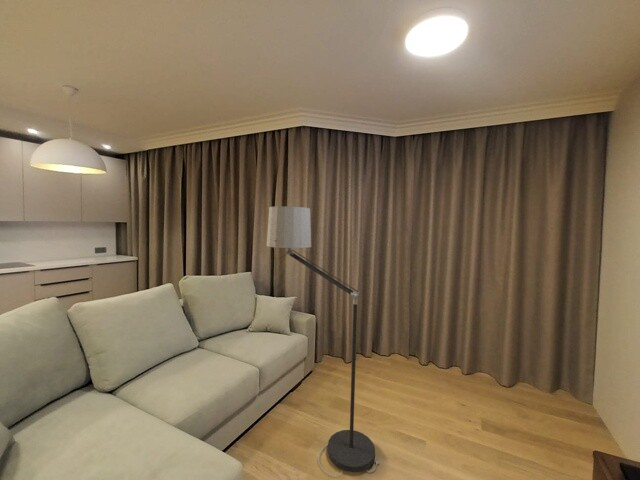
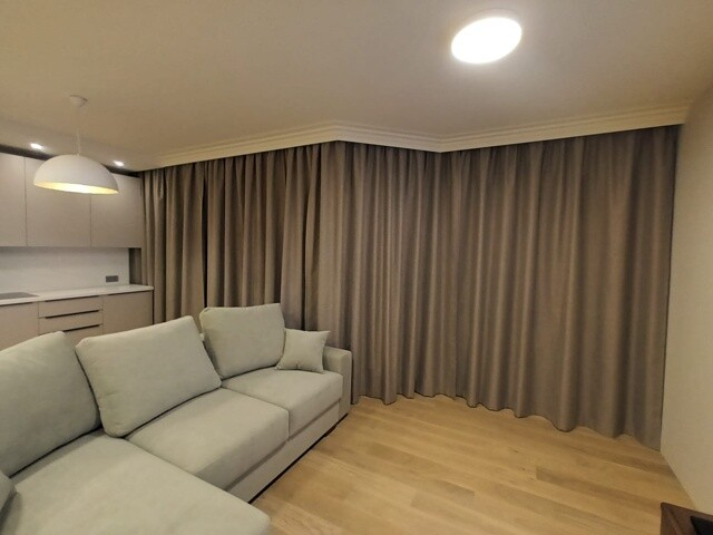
- floor lamp (353, 326)
